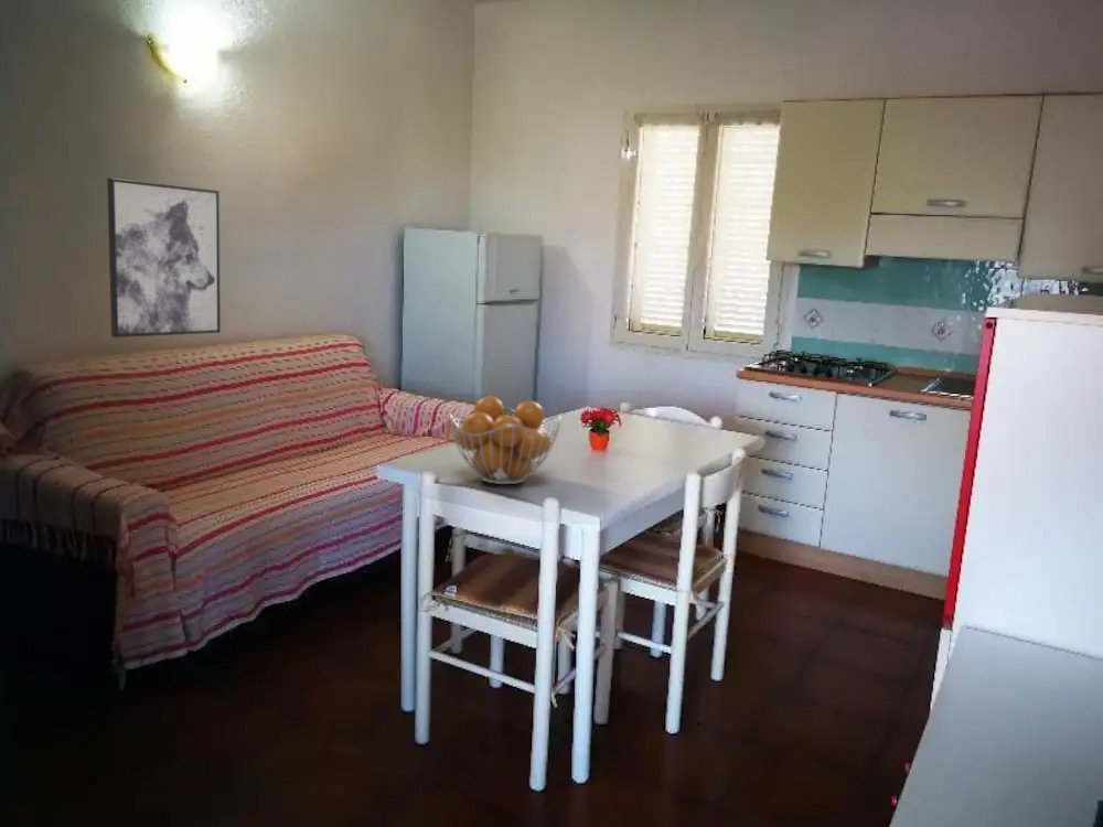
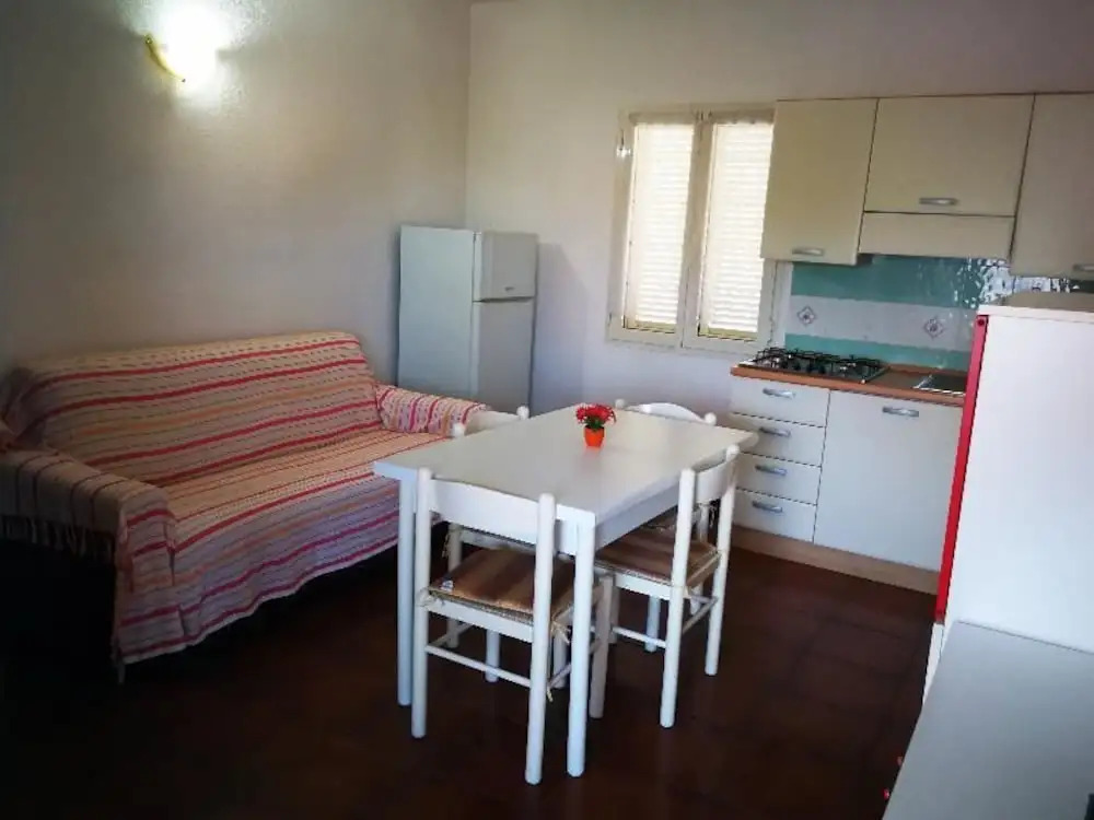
- fruit basket (504, 439)
- wall art (168, 260)
